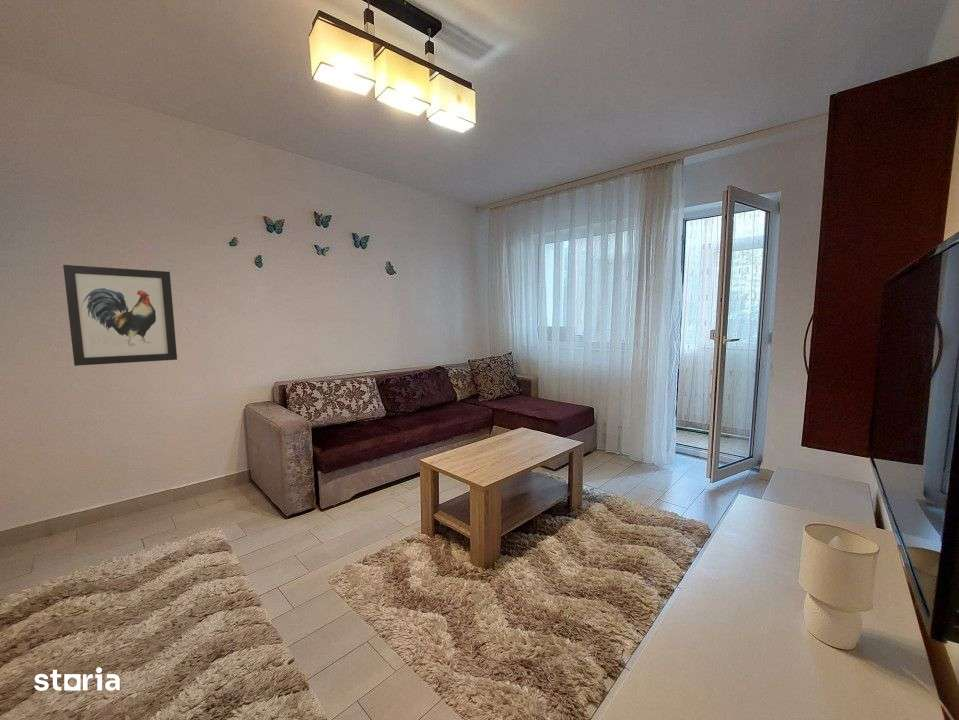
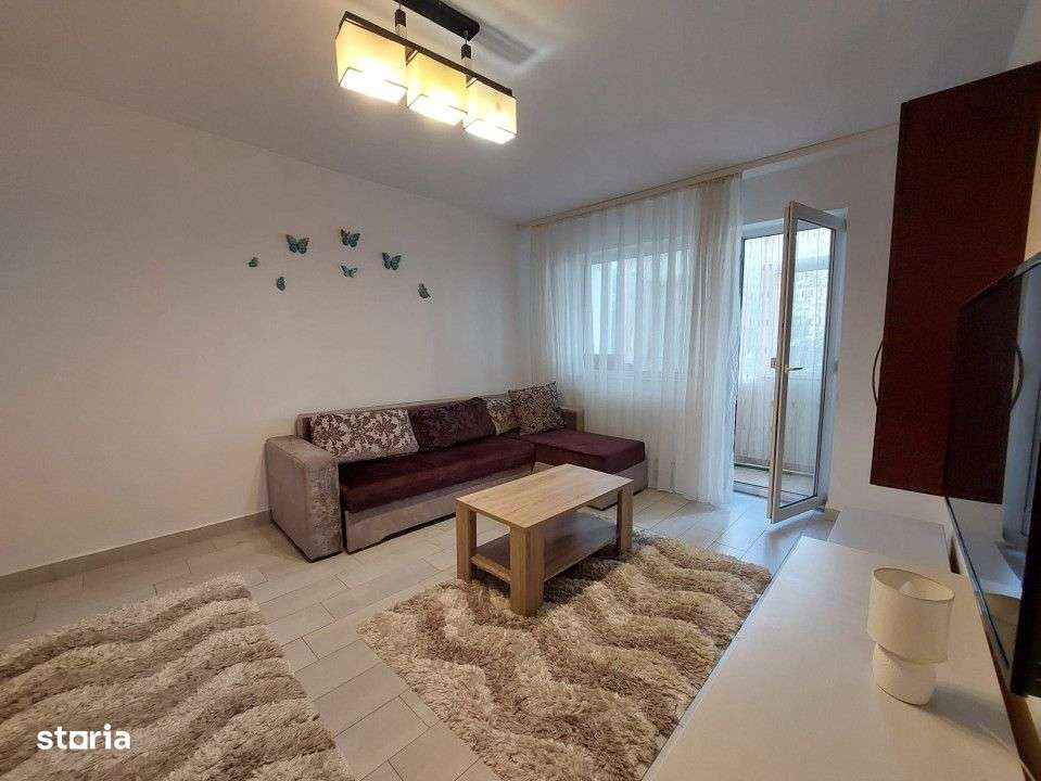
- wall art (124, 316)
